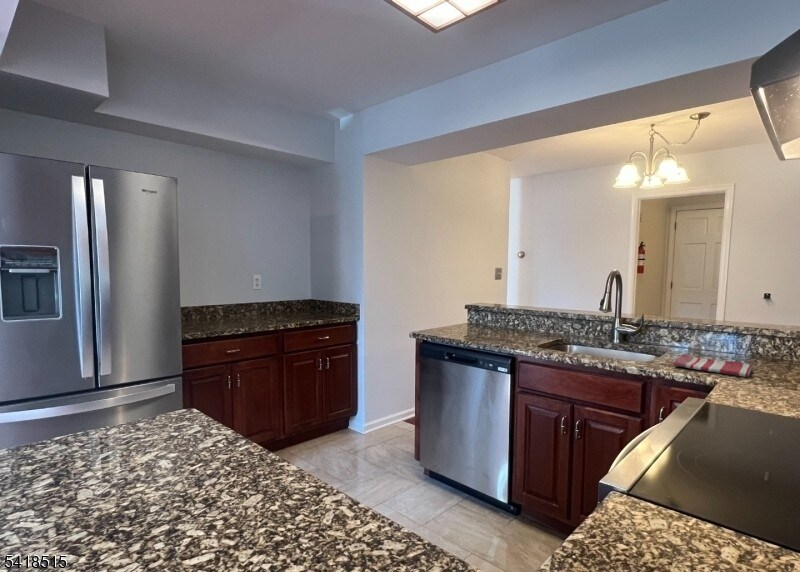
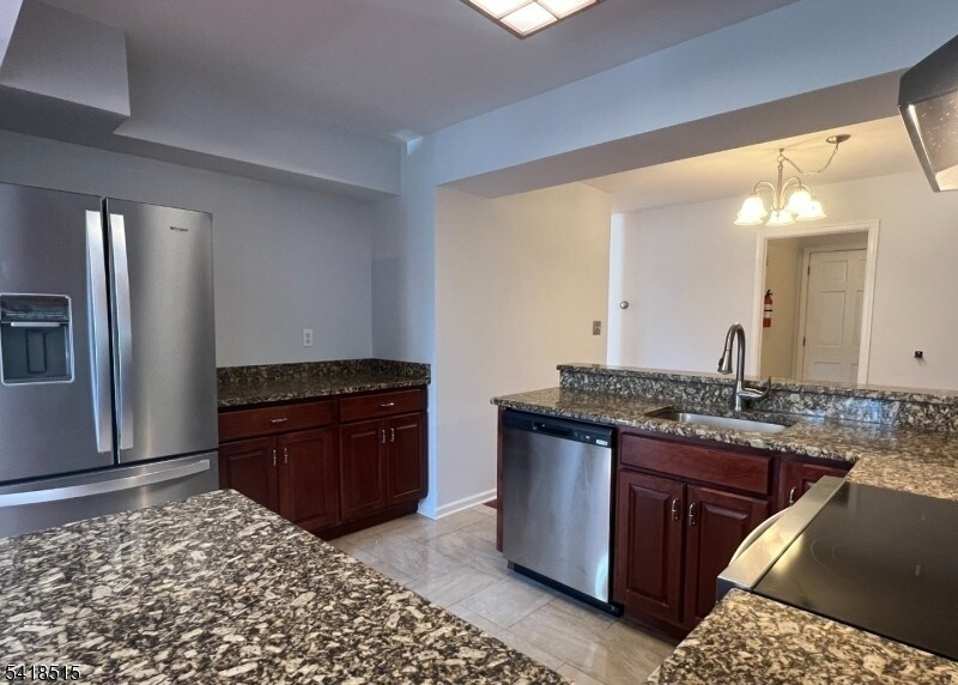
- dish towel (711, 364)
